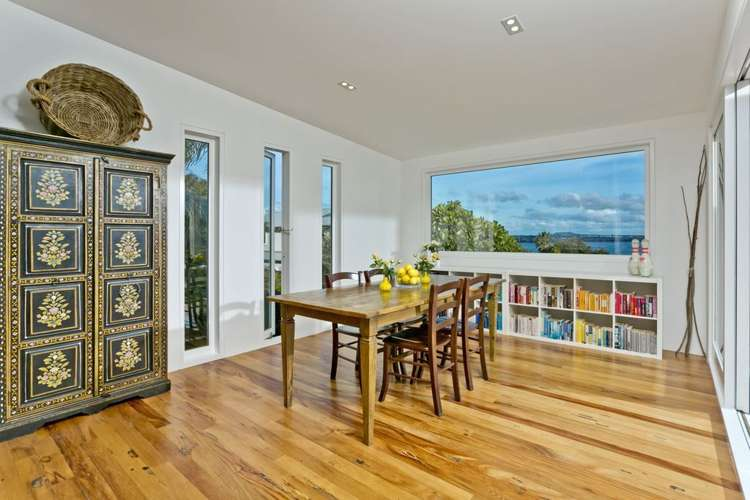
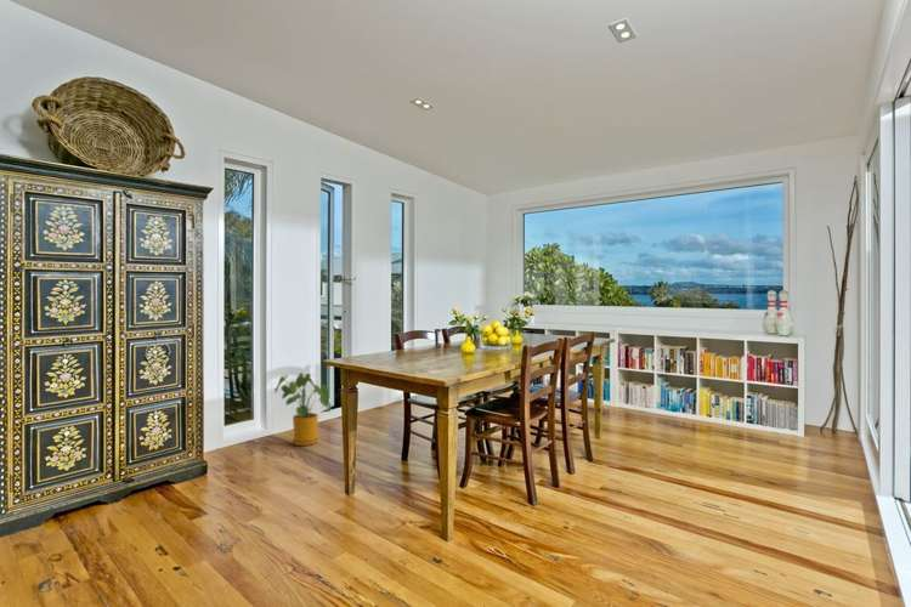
+ house plant (302, 408)
